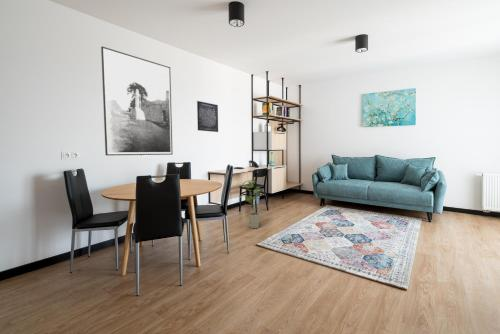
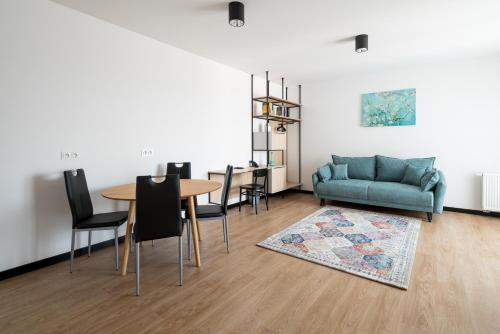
- wall art (208, 117)
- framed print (141, 107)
- house plant (251, 203)
